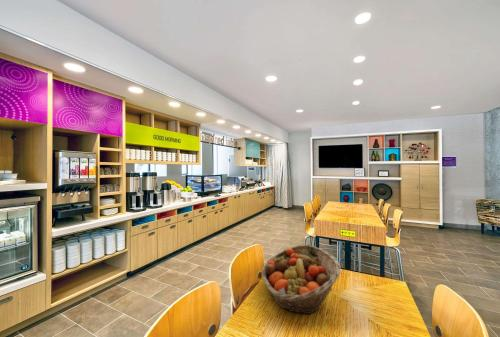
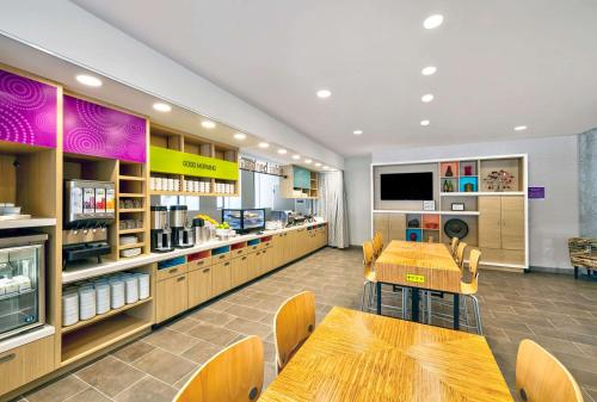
- fruit basket (298, 274)
